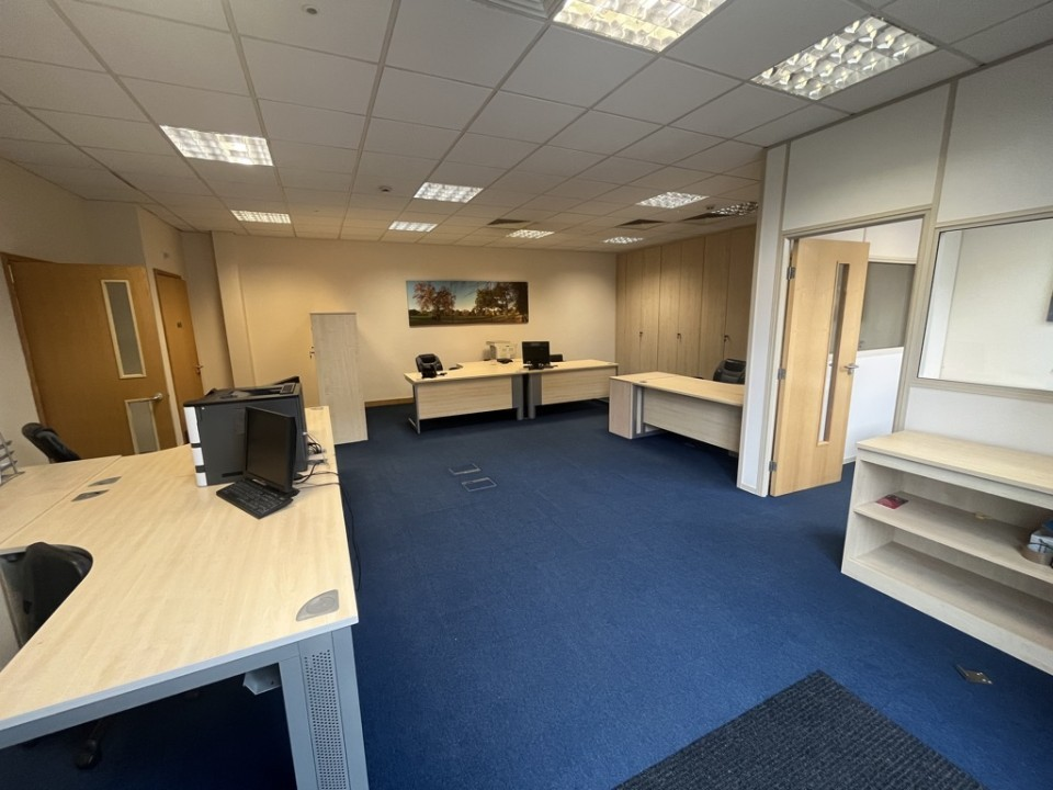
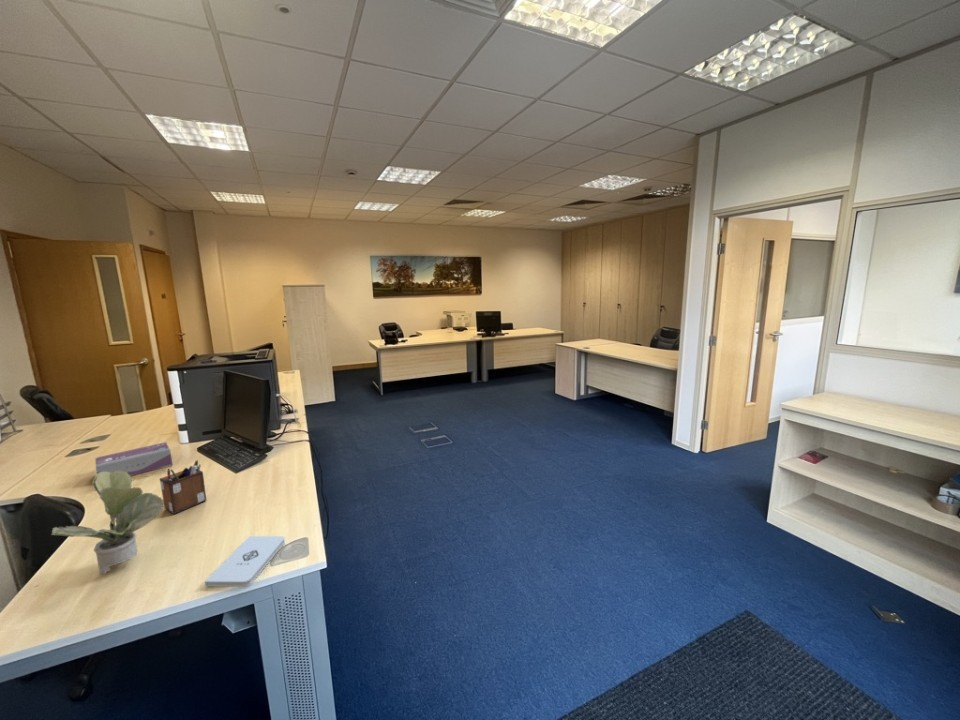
+ tissue box (134, 460)
+ desk organizer (183, 484)
+ notepad (249, 559)
+ potted plant (114, 525)
